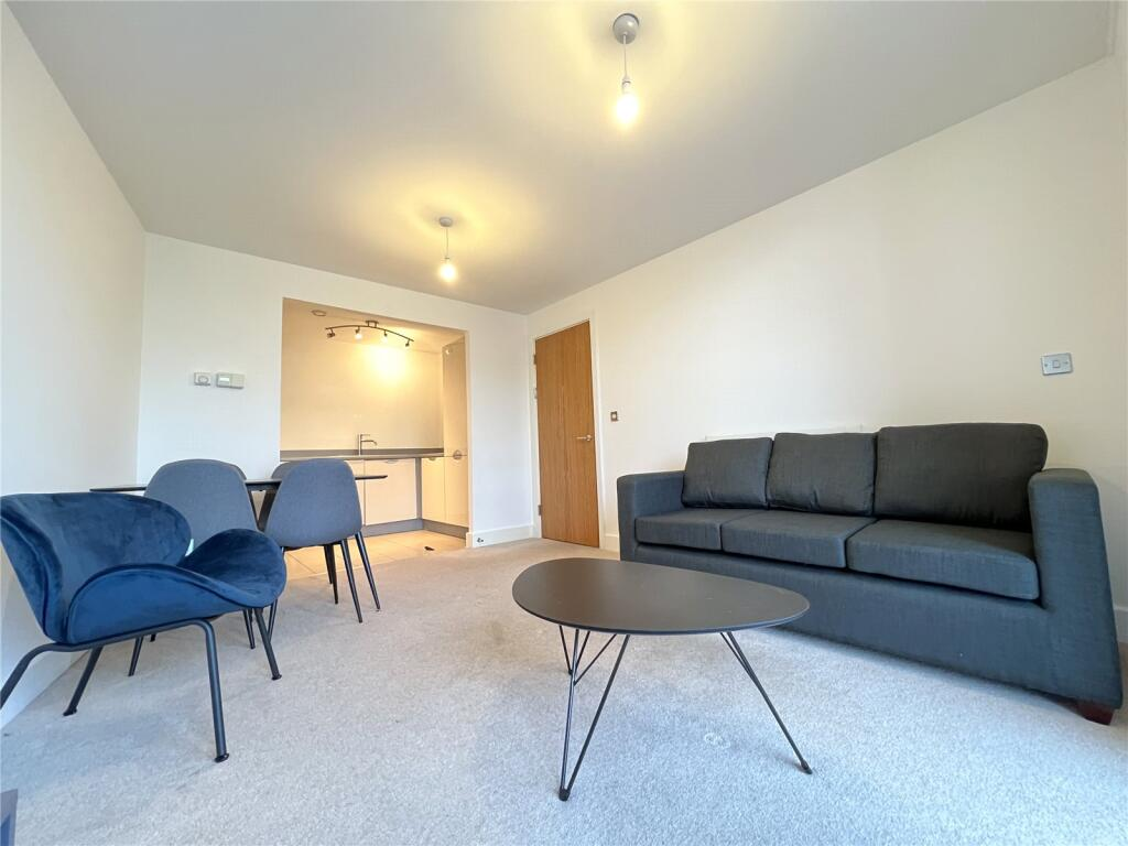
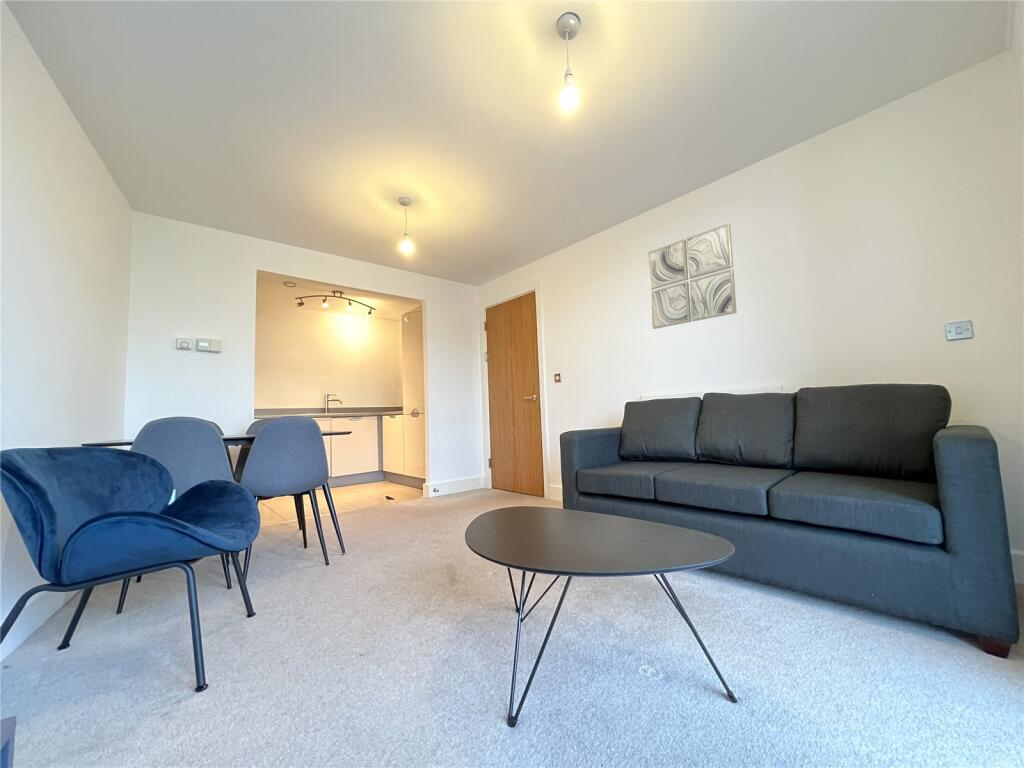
+ wall art (689, 280)
